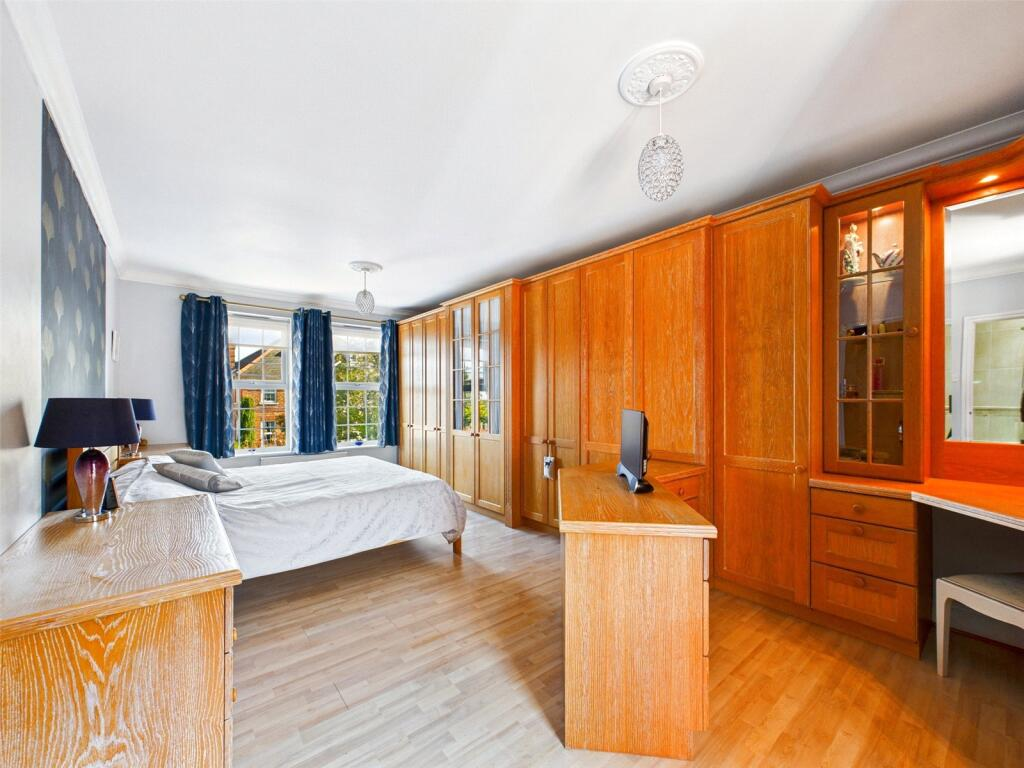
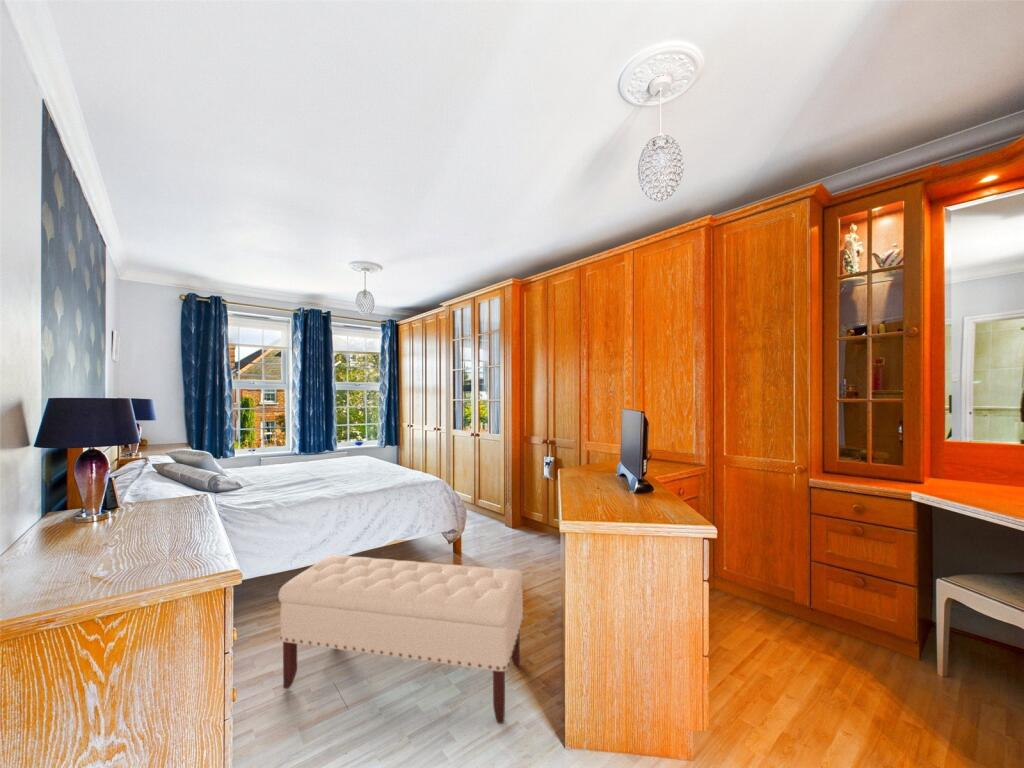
+ bench (406, 625)
